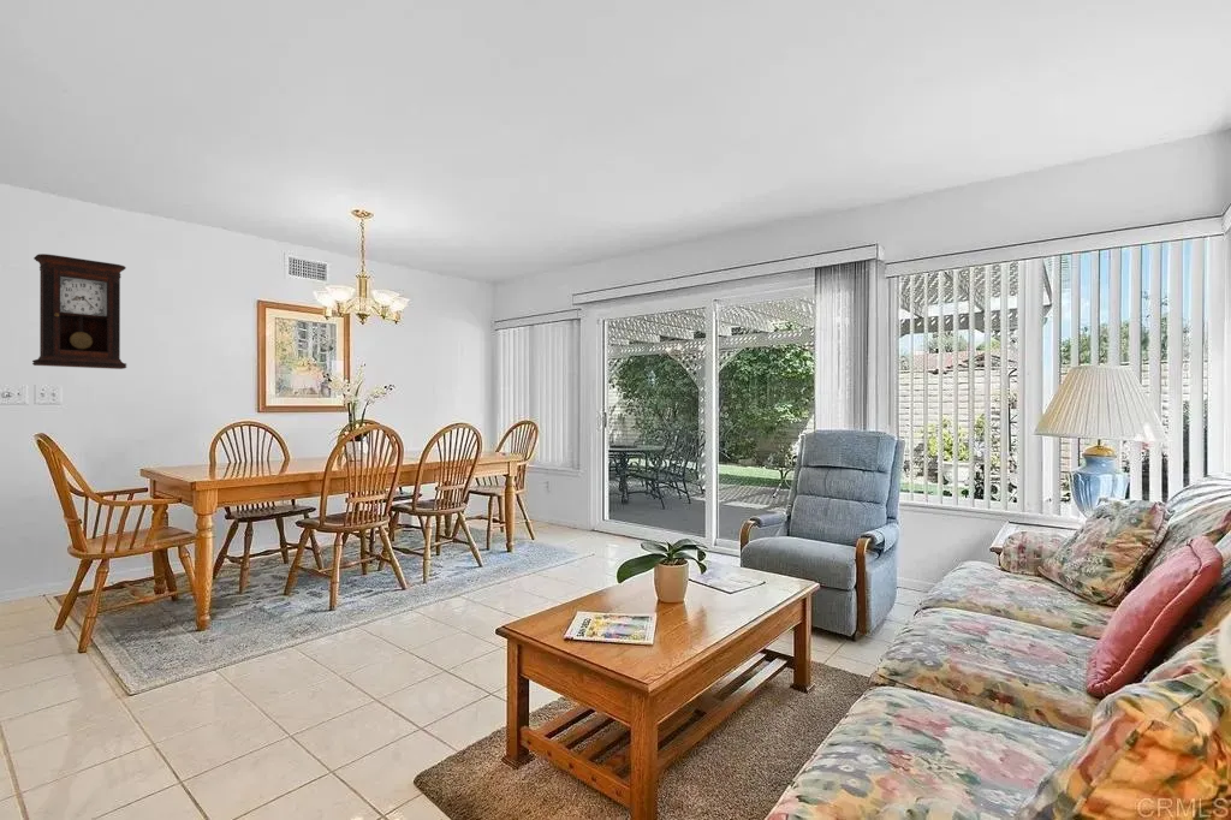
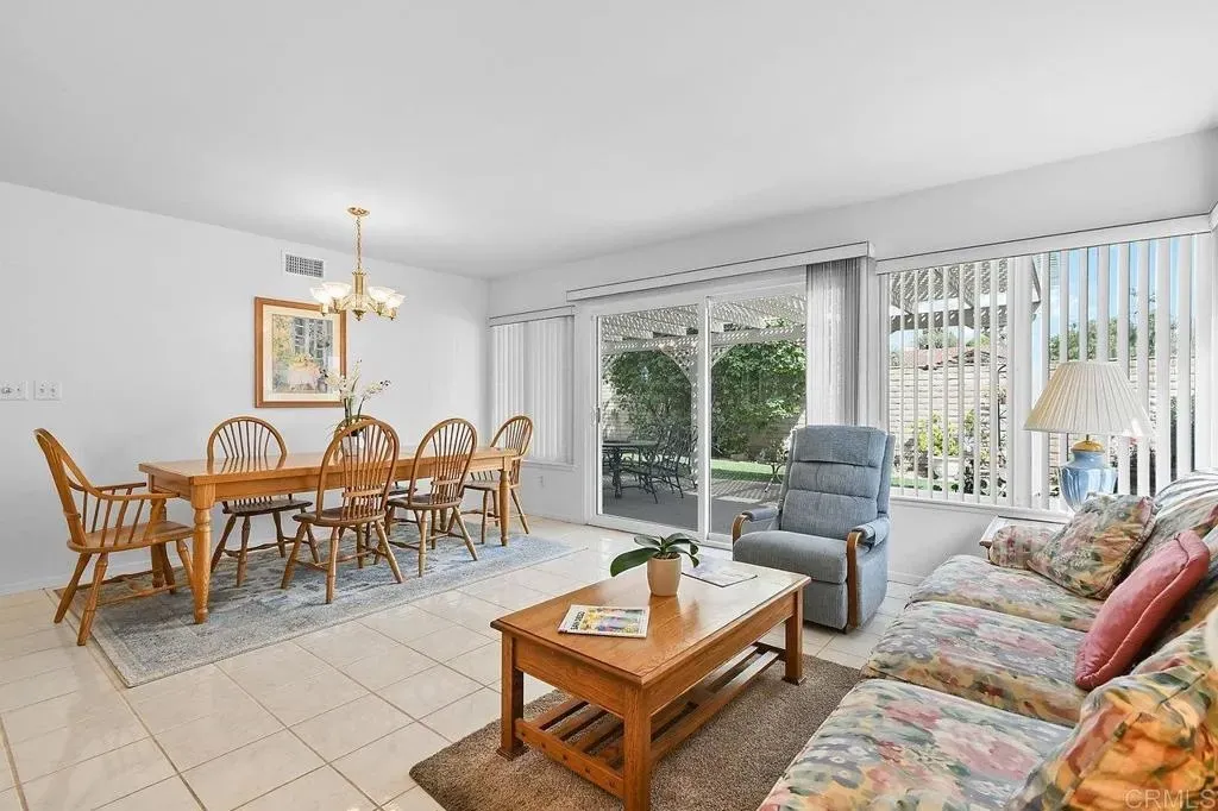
- pendulum clock (82, 314)
